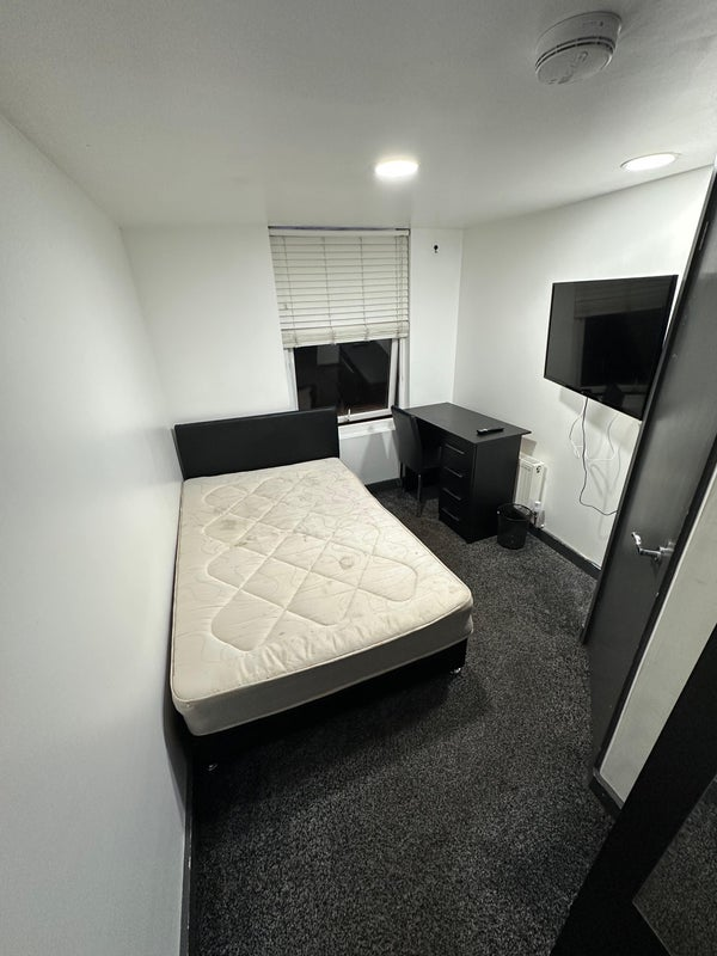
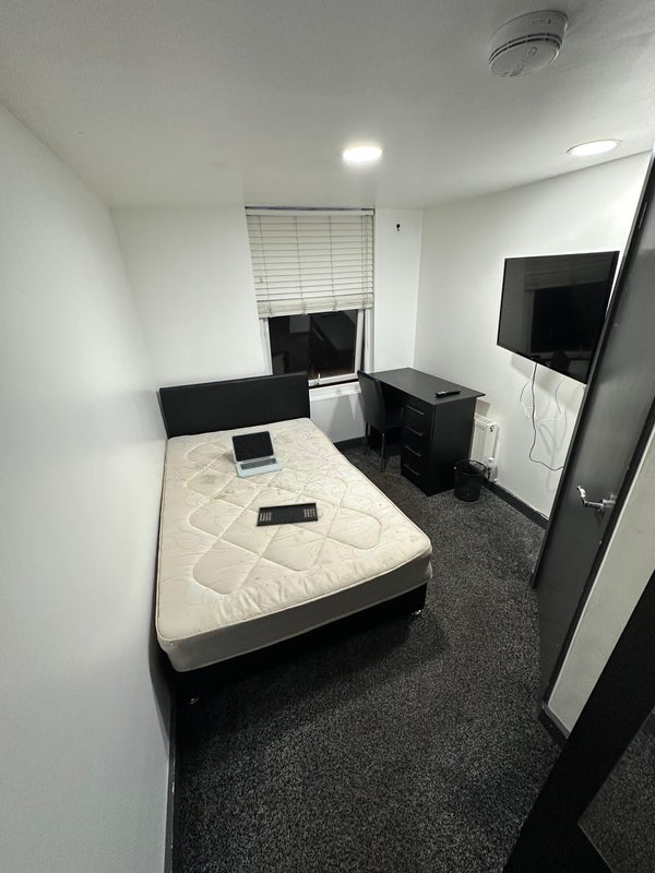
+ tray (287, 513)
+ laptop (255, 452)
